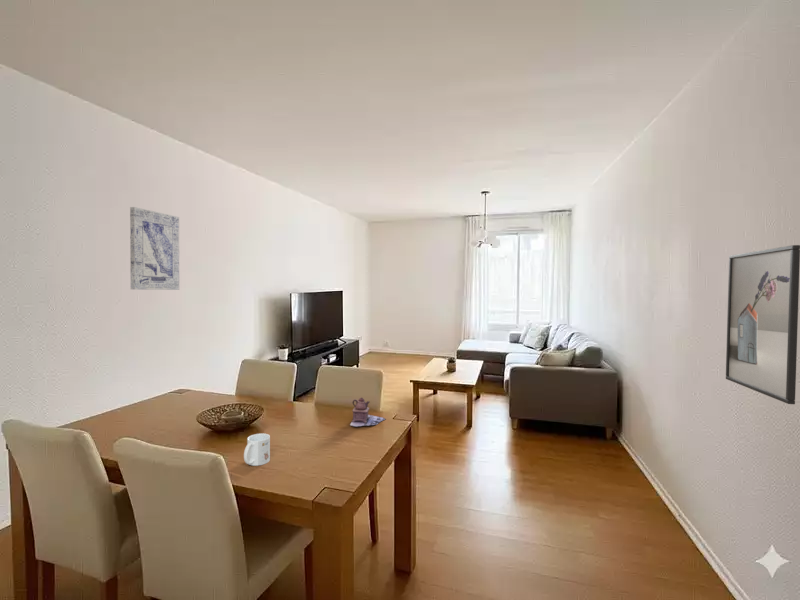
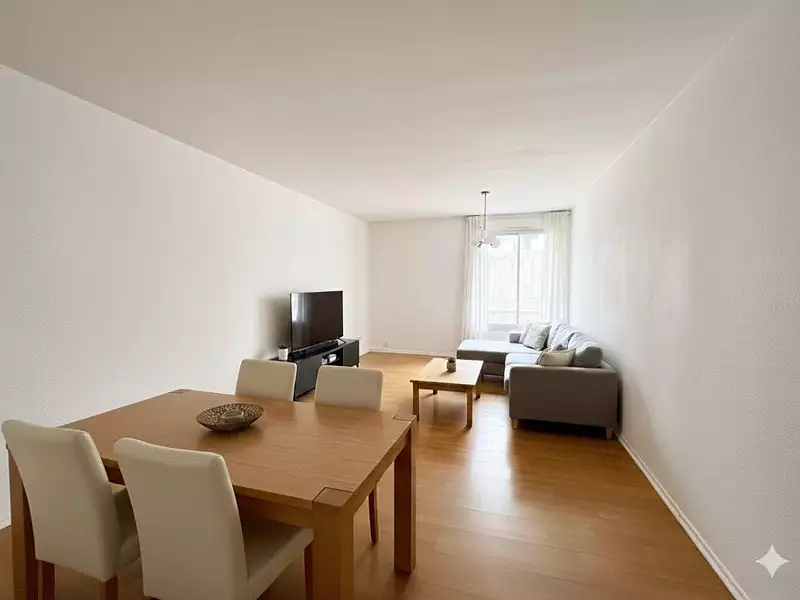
- mug (255, 451)
- wall art (156, 251)
- teapot (362, 409)
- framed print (757, 320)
